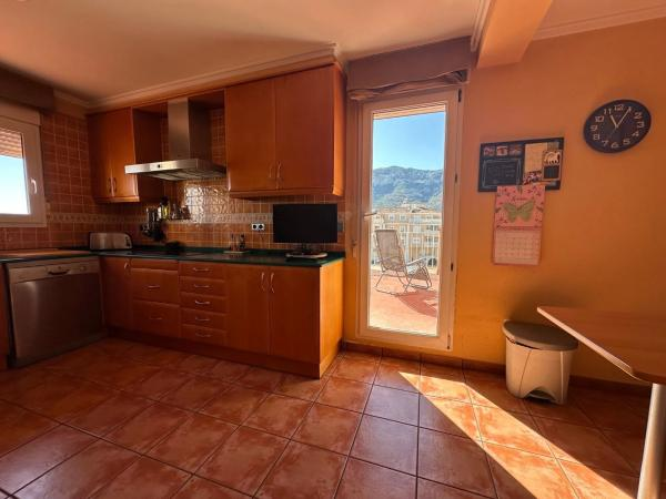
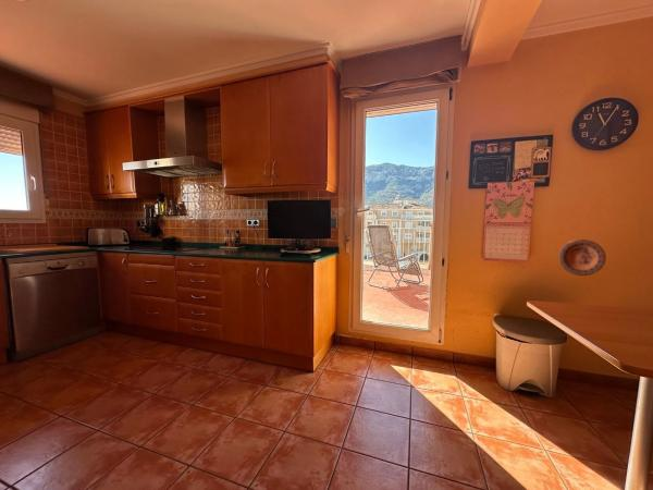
+ decorative plate (581, 257)
